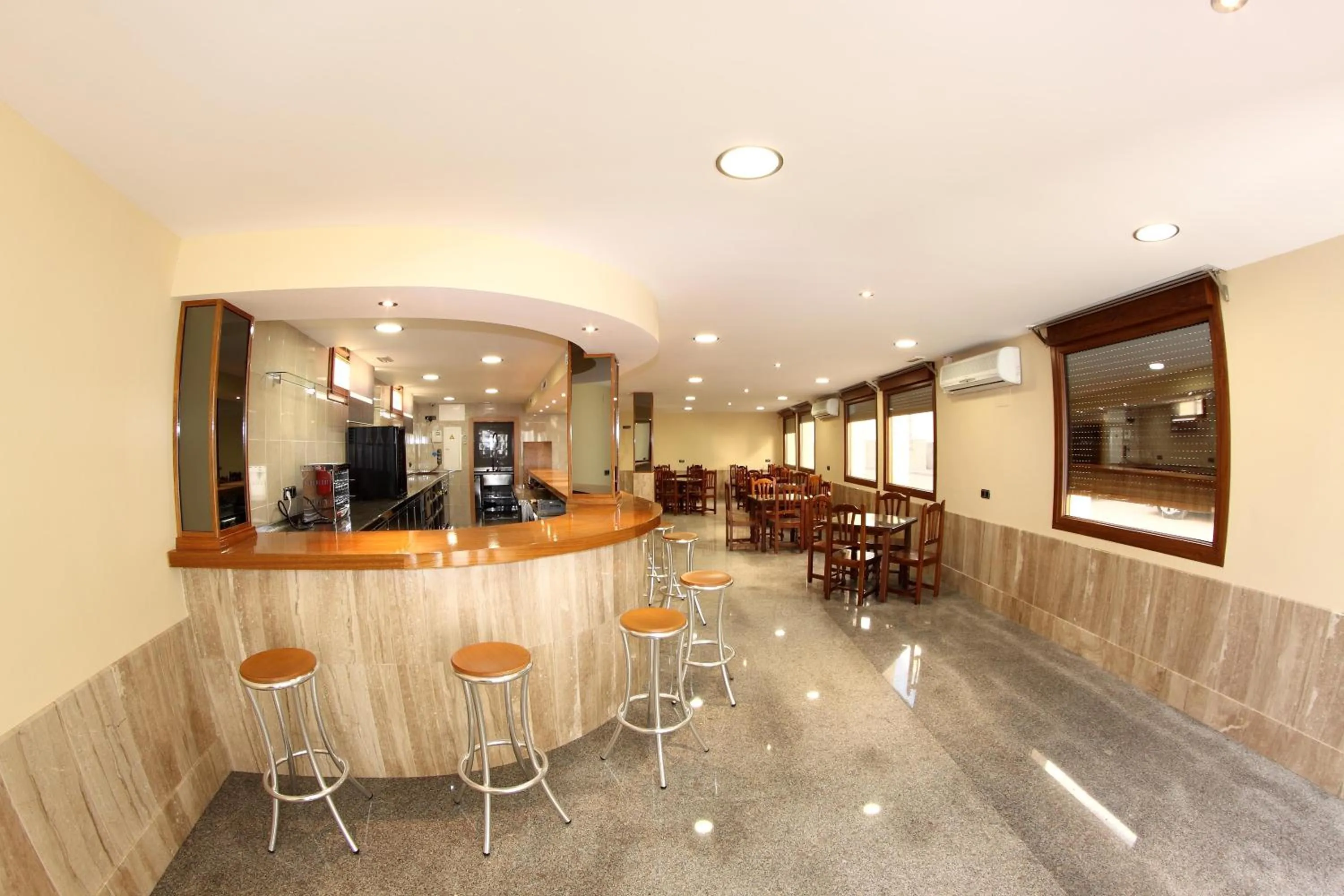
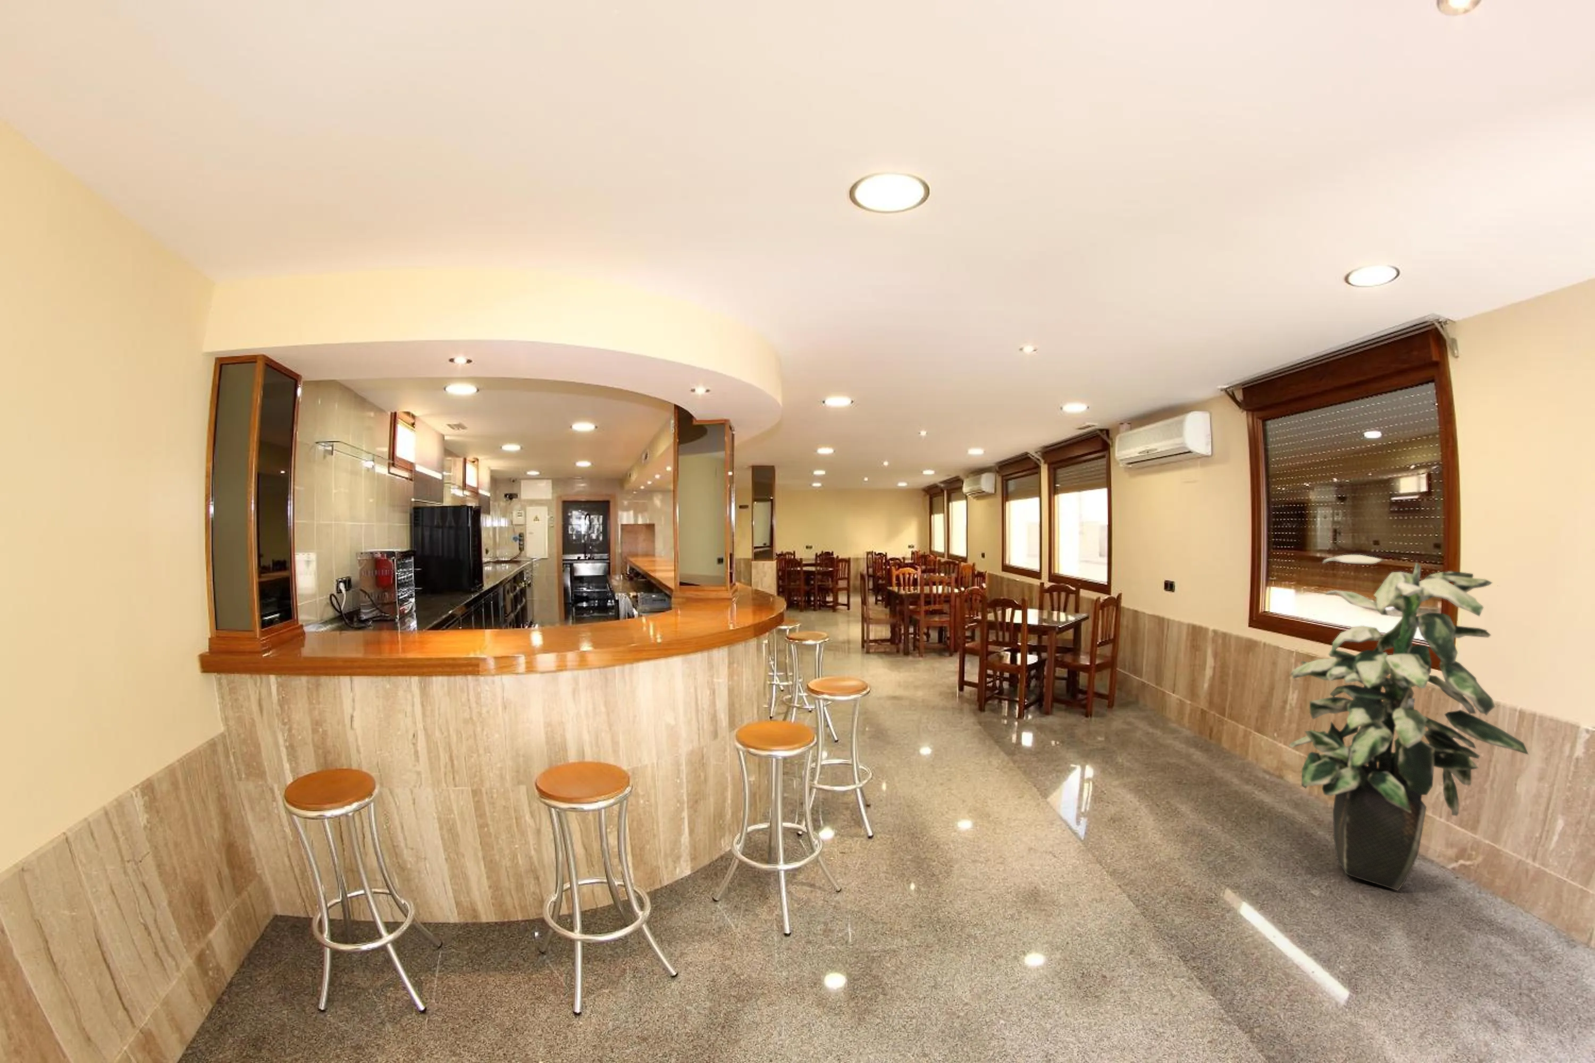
+ indoor plant (1383, 715)
